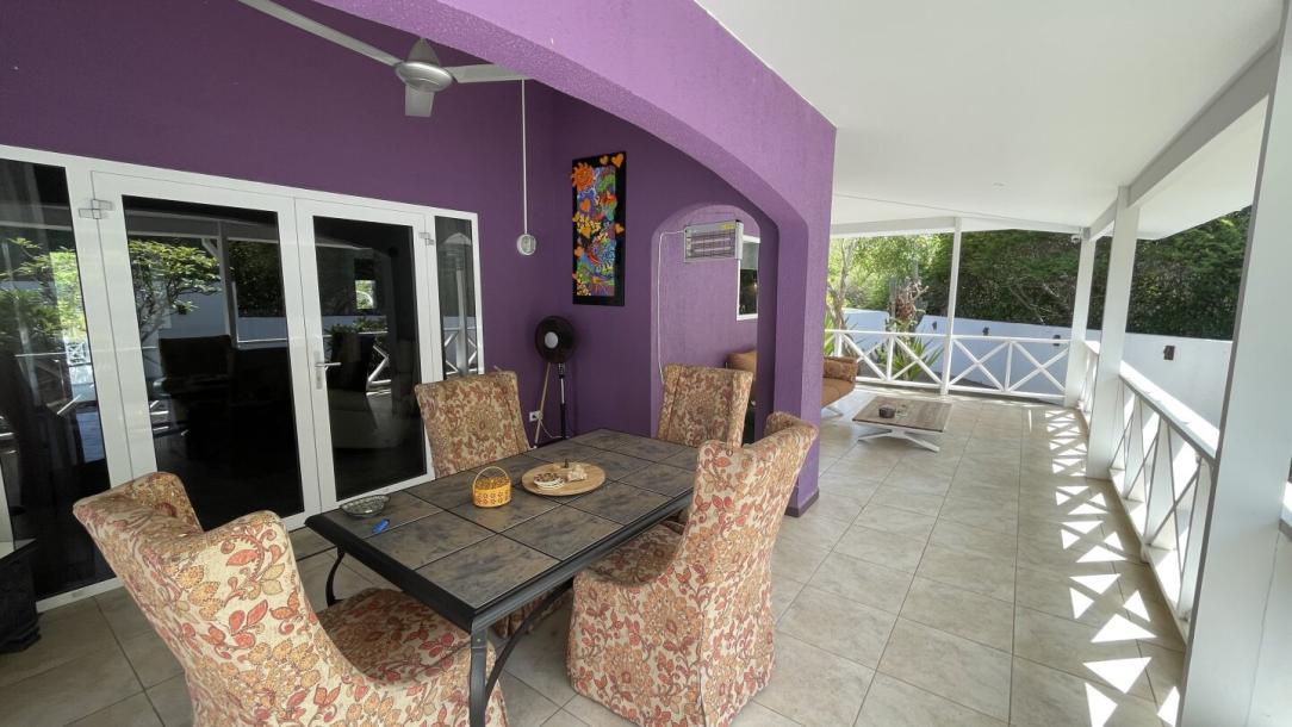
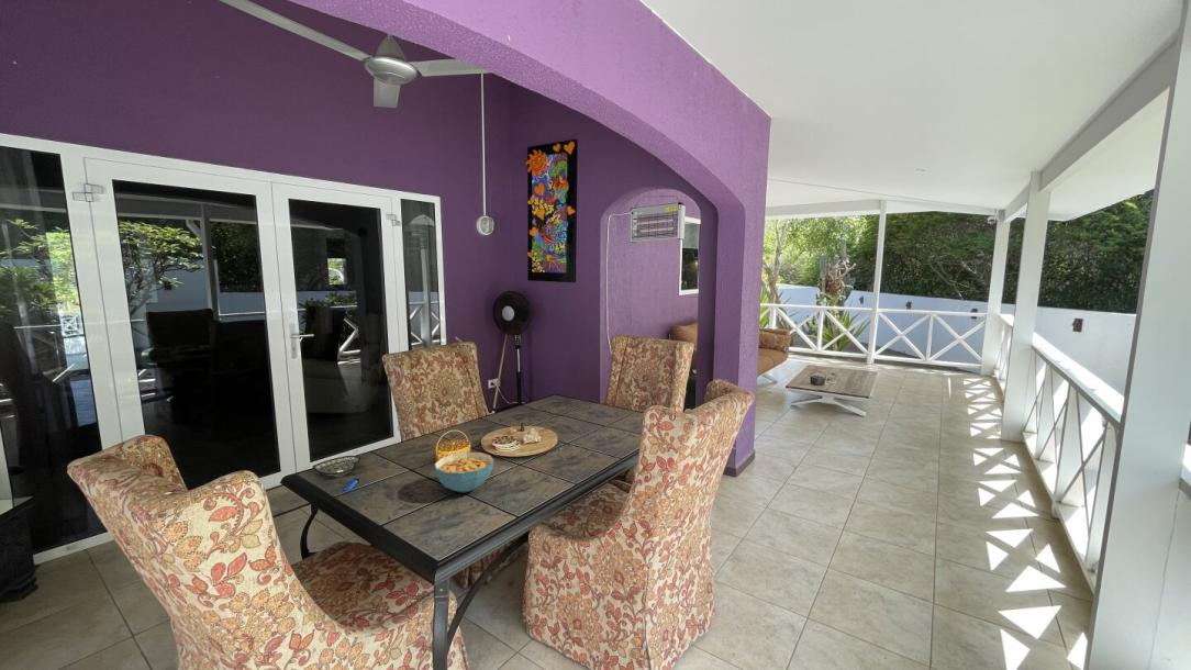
+ cereal bowl (465, 474)
